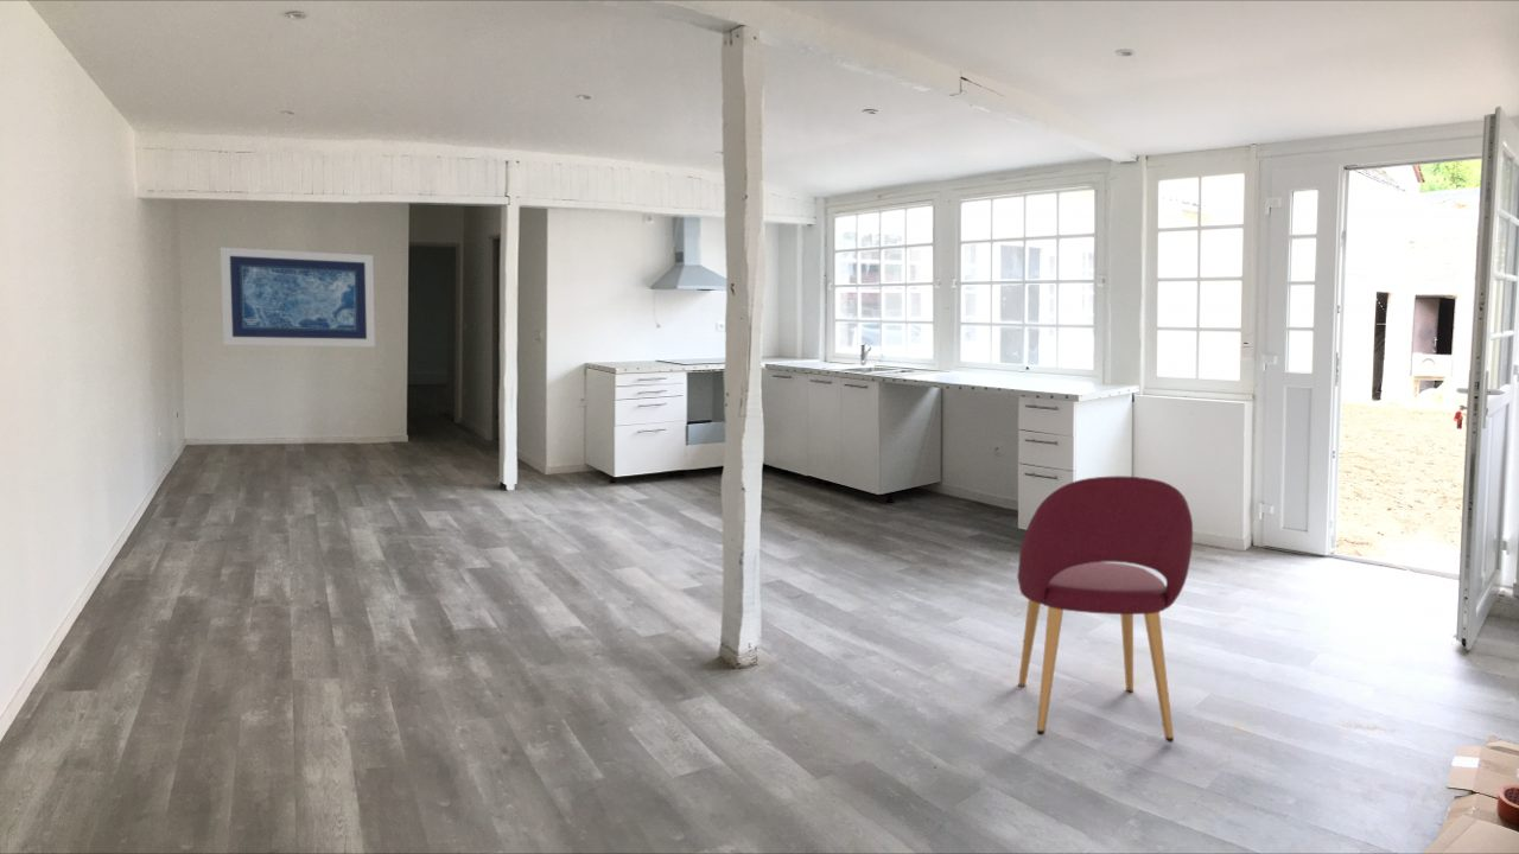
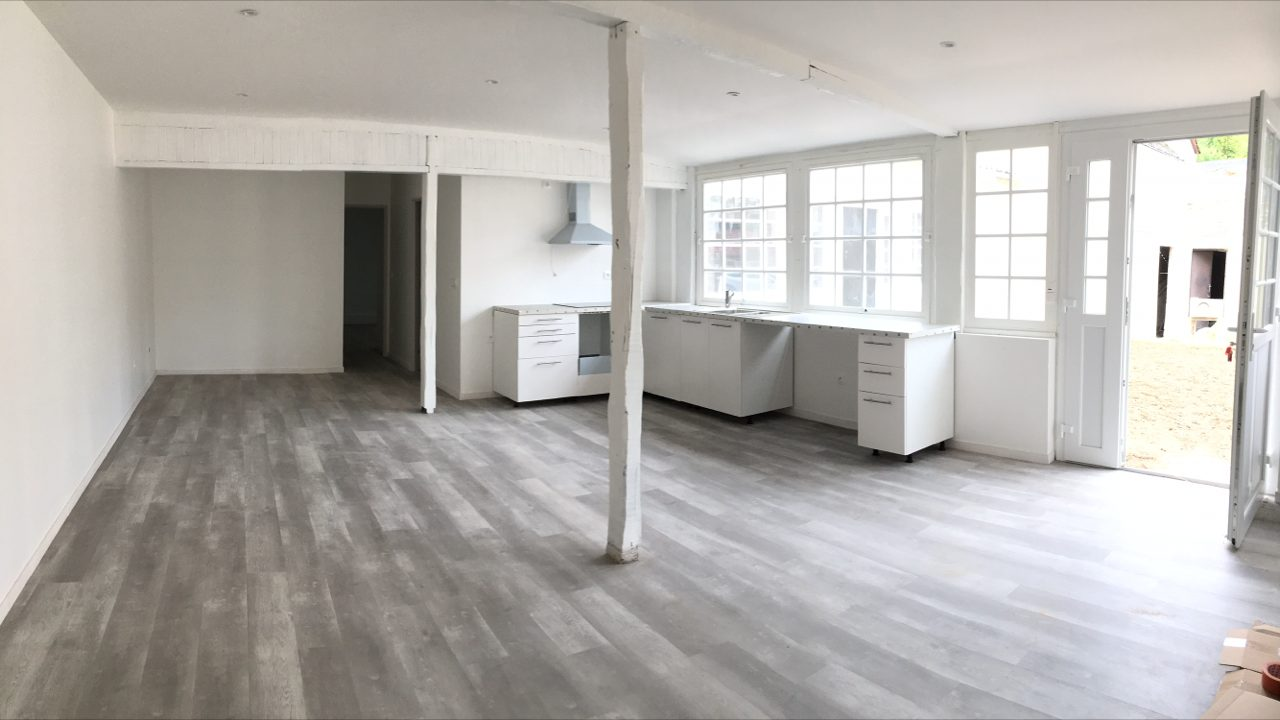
- dining chair (1095, 592)
- wall art (300, 299)
